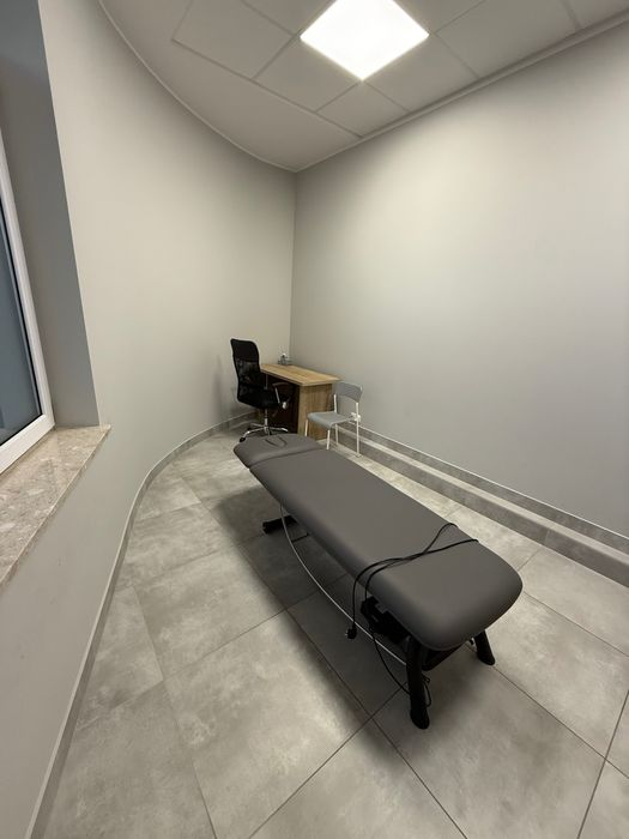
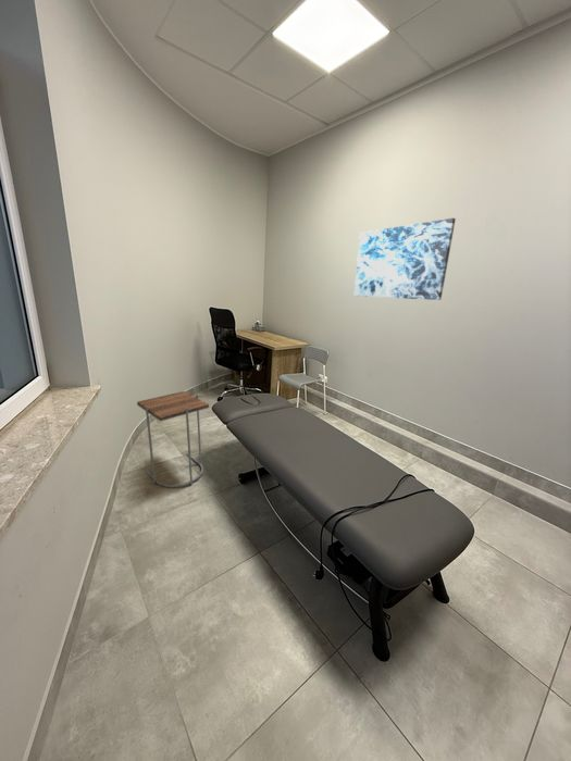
+ wall art (396, 263)
+ side table (187, 437)
